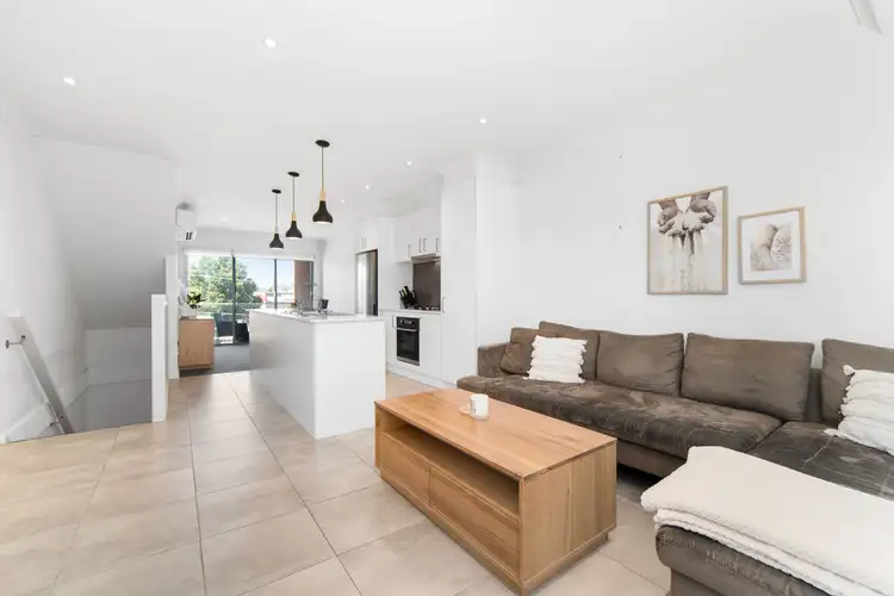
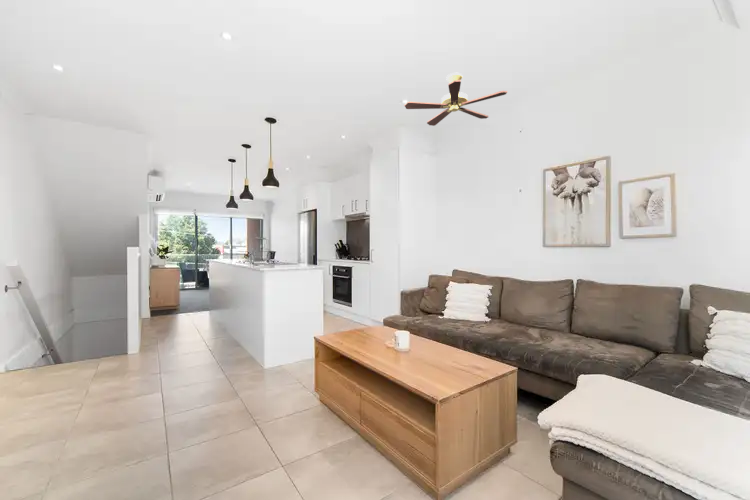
+ ceiling fan (453, 91)
